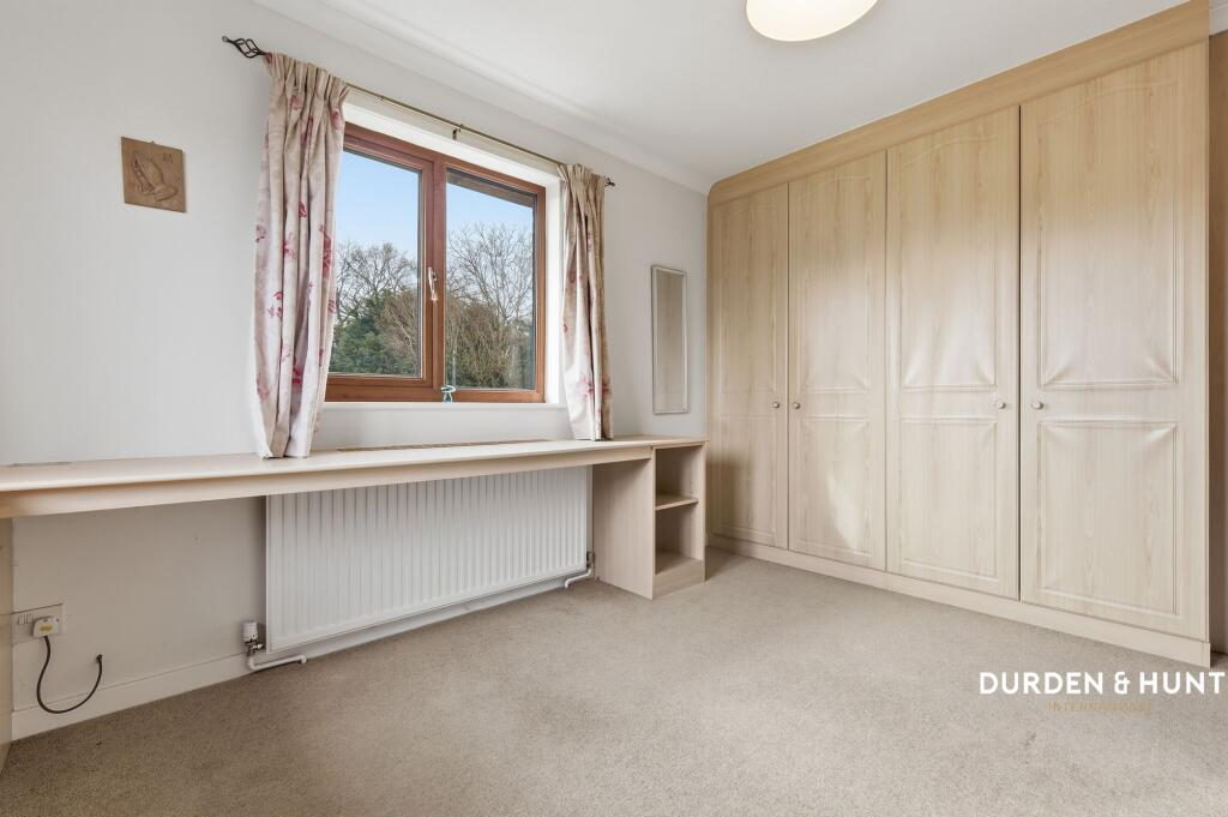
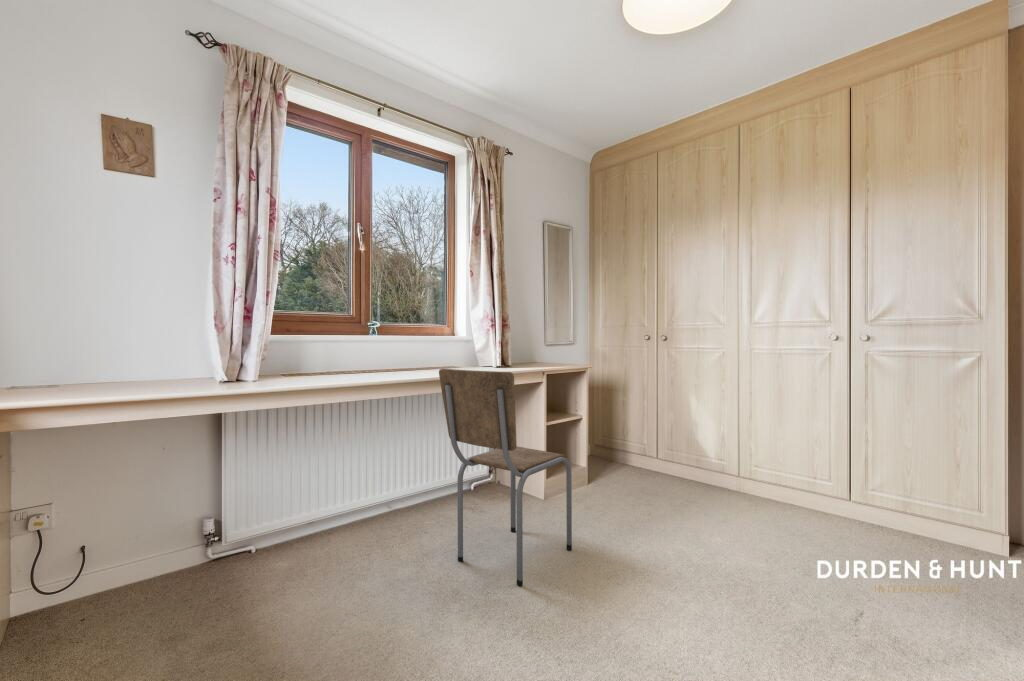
+ dining chair (509, 463)
